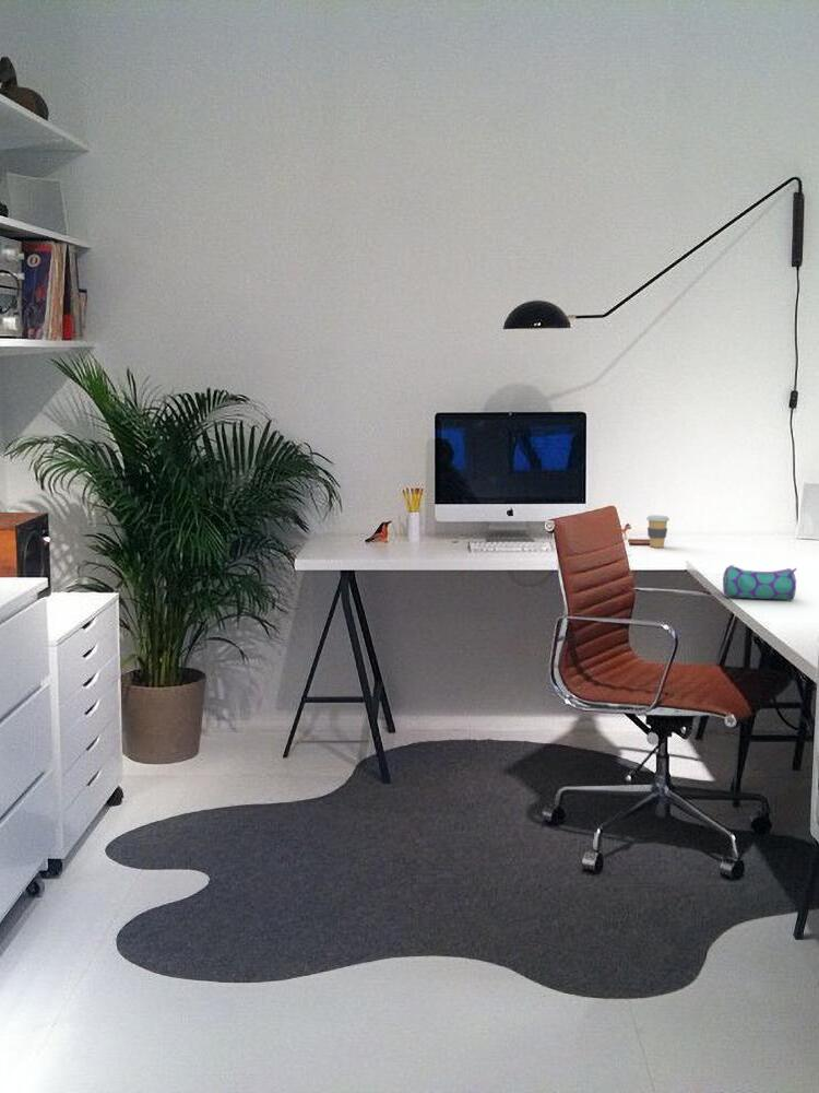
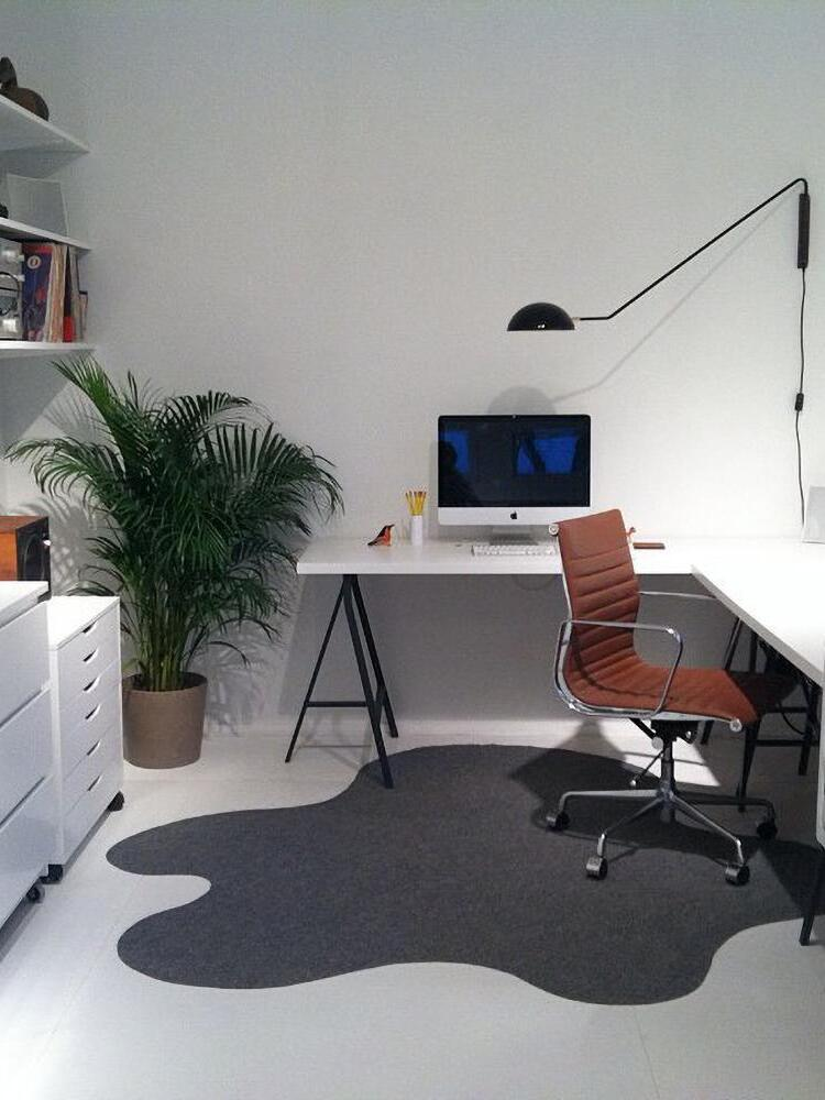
- coffee cup (657, 531)
- pencil case (759, 581)
